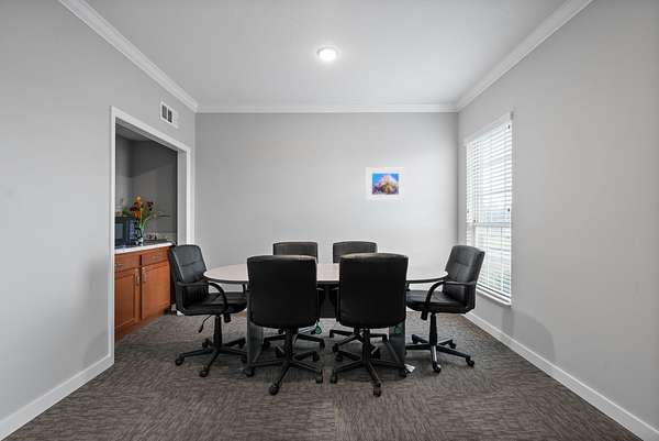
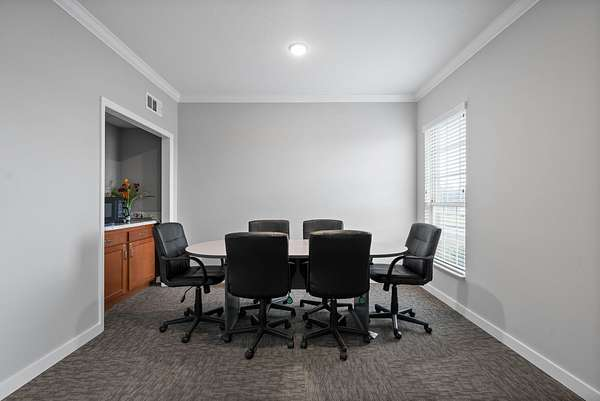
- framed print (384, 184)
